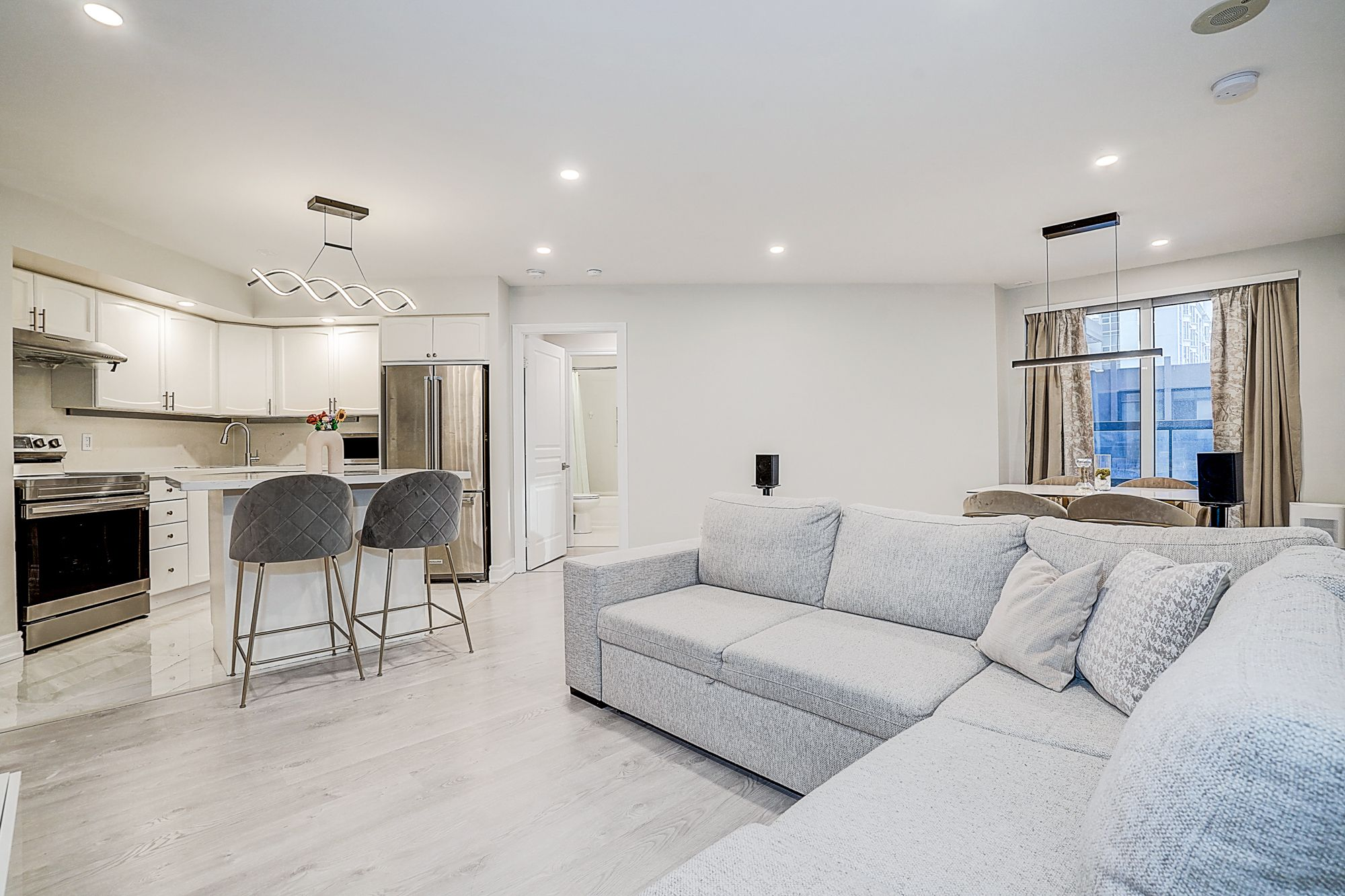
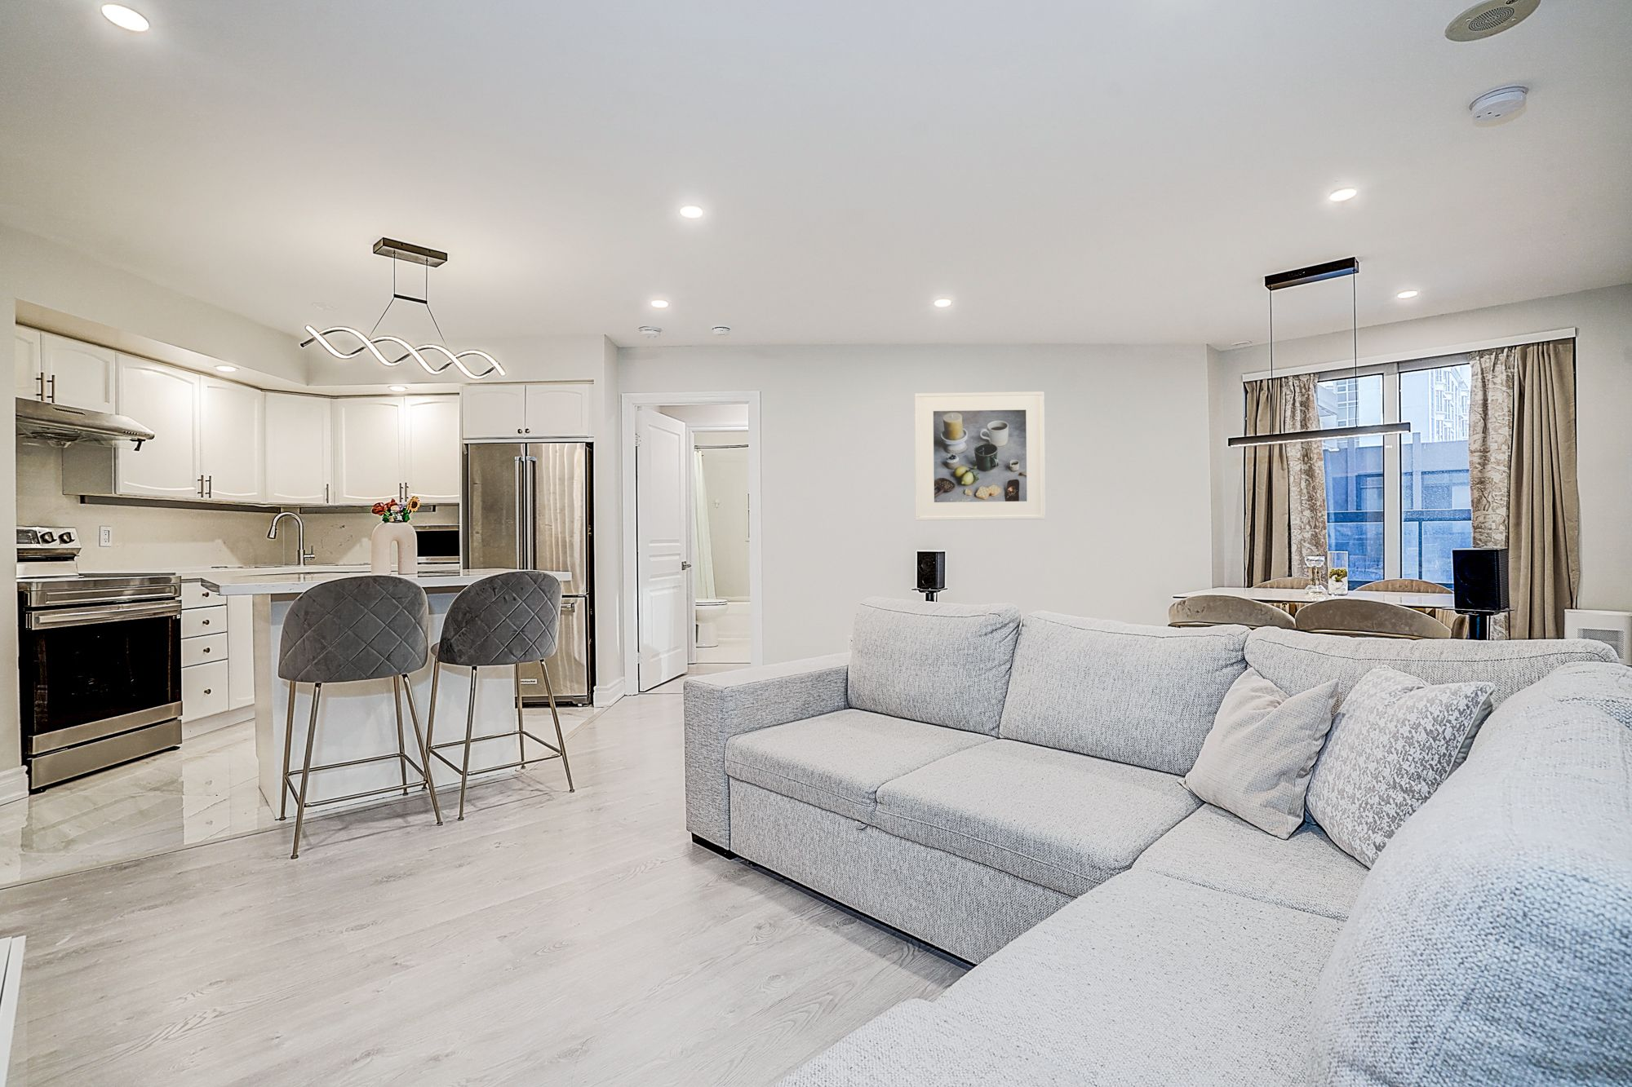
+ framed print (979, 456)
